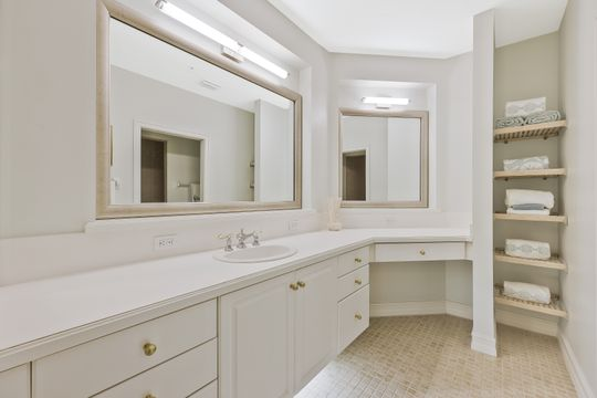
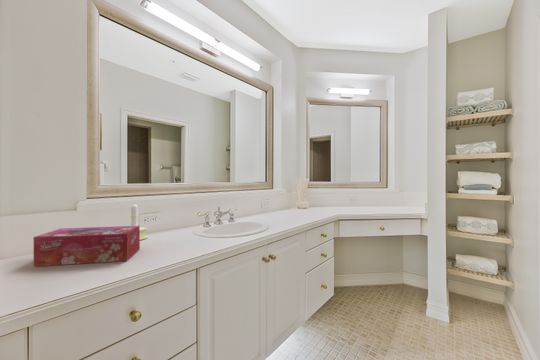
+ candle (134, 220)
+ tissue box (92, 243)
